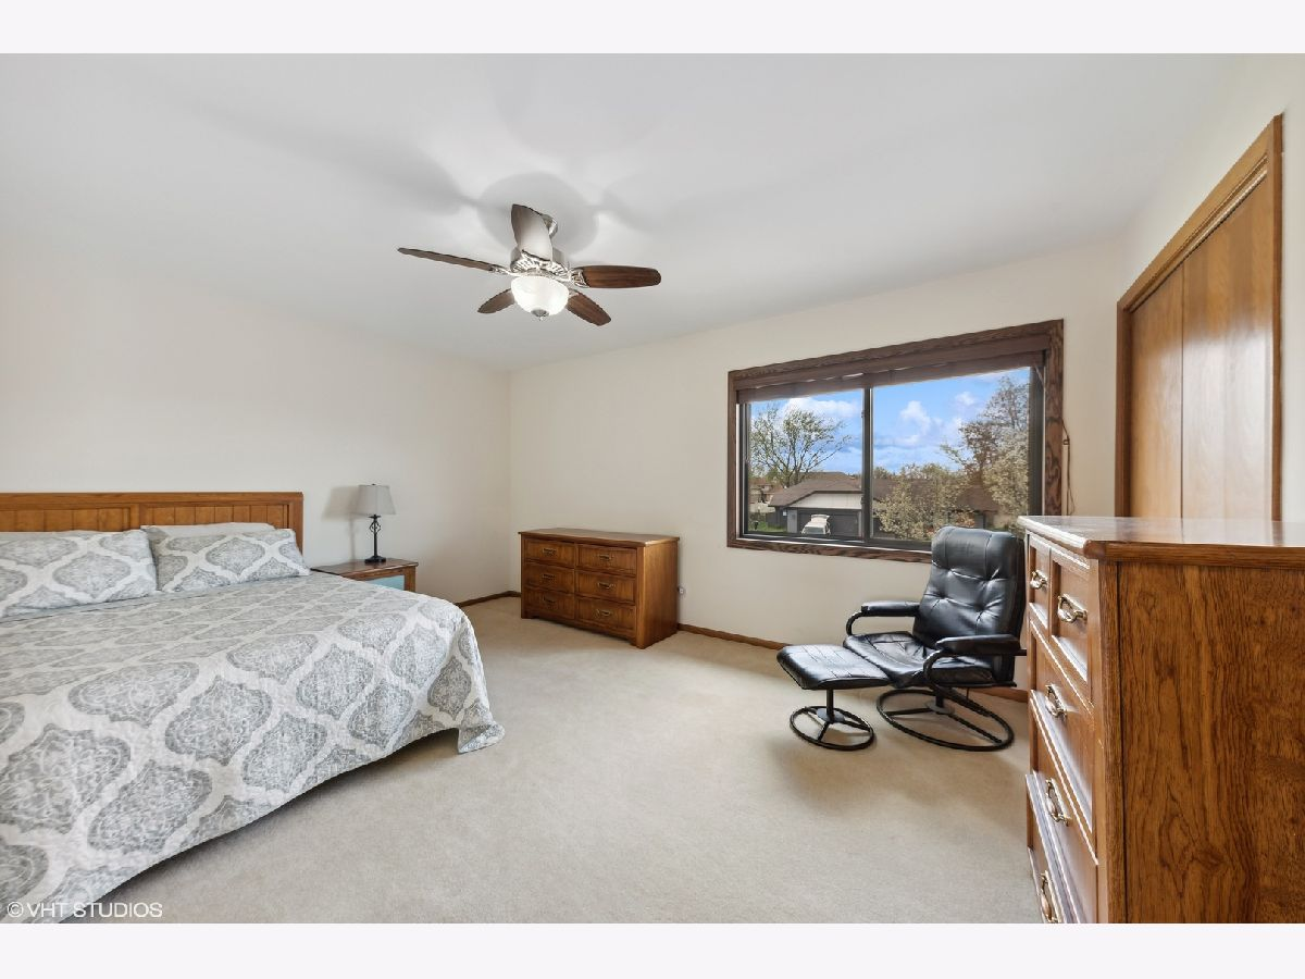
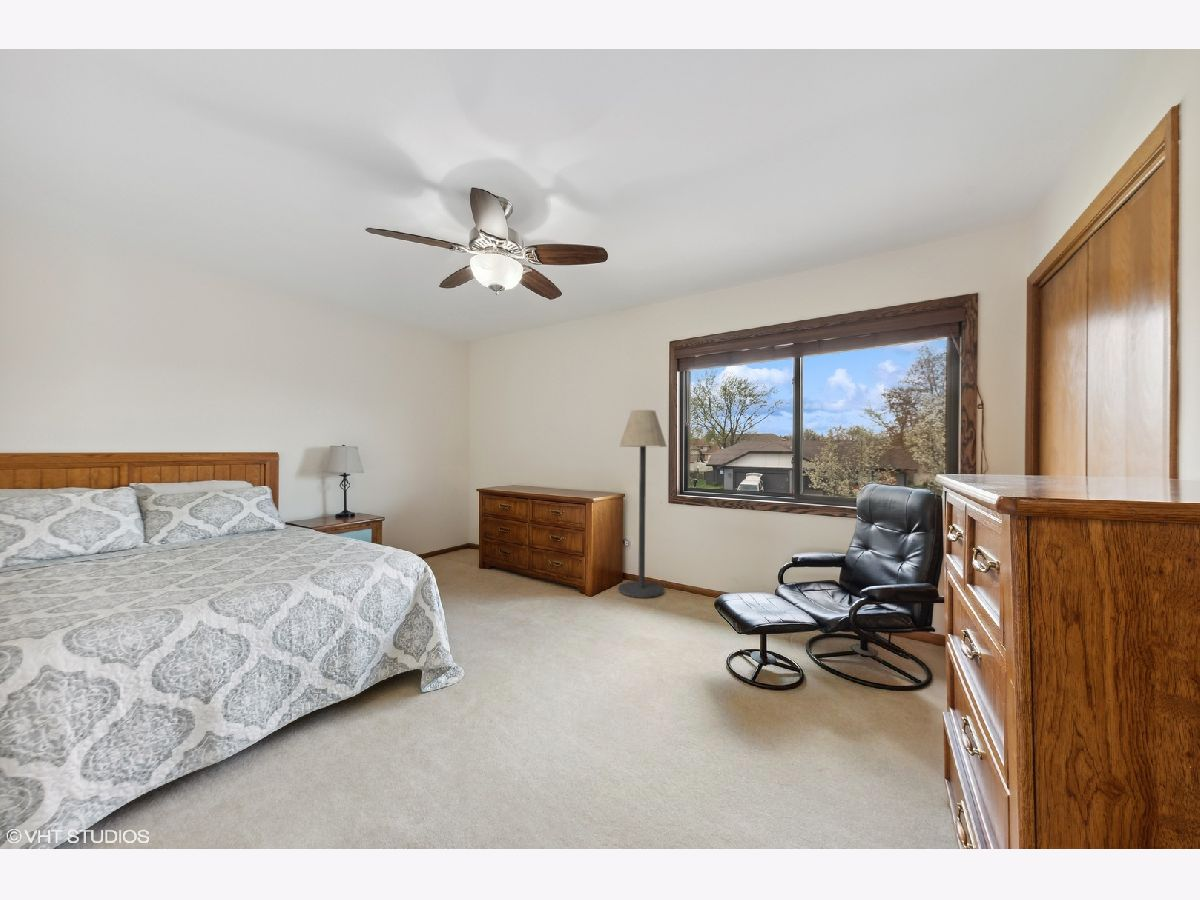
+ floor lamp (642, 500)
